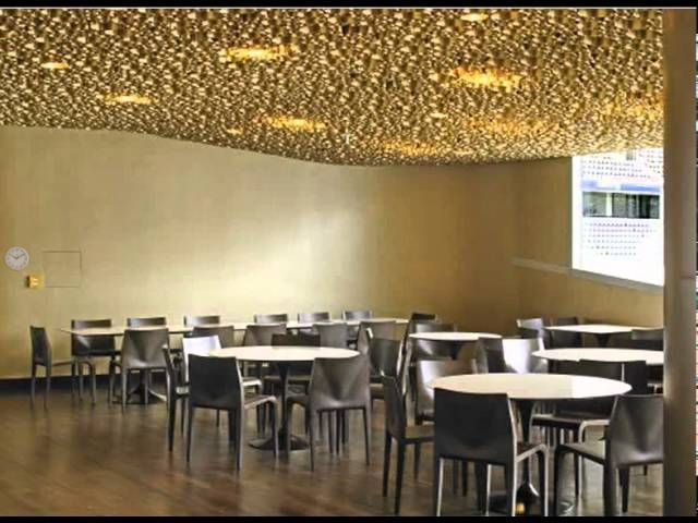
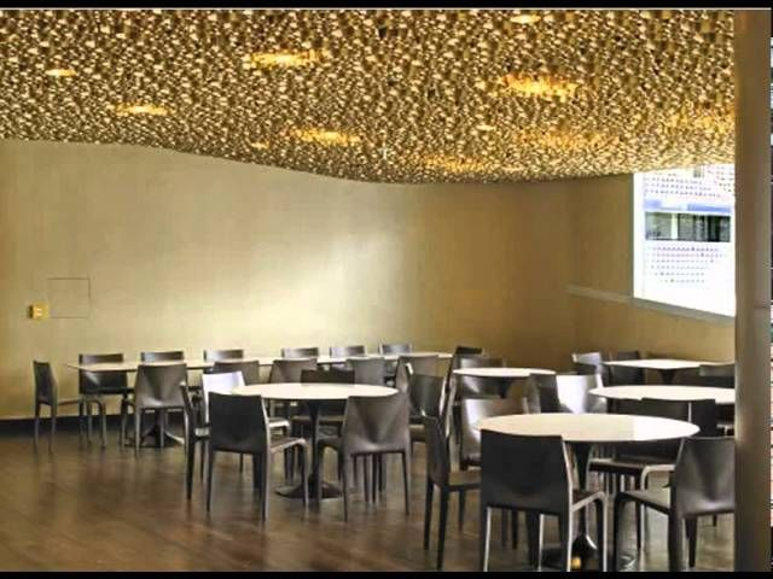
- wall clock (16, 258)
